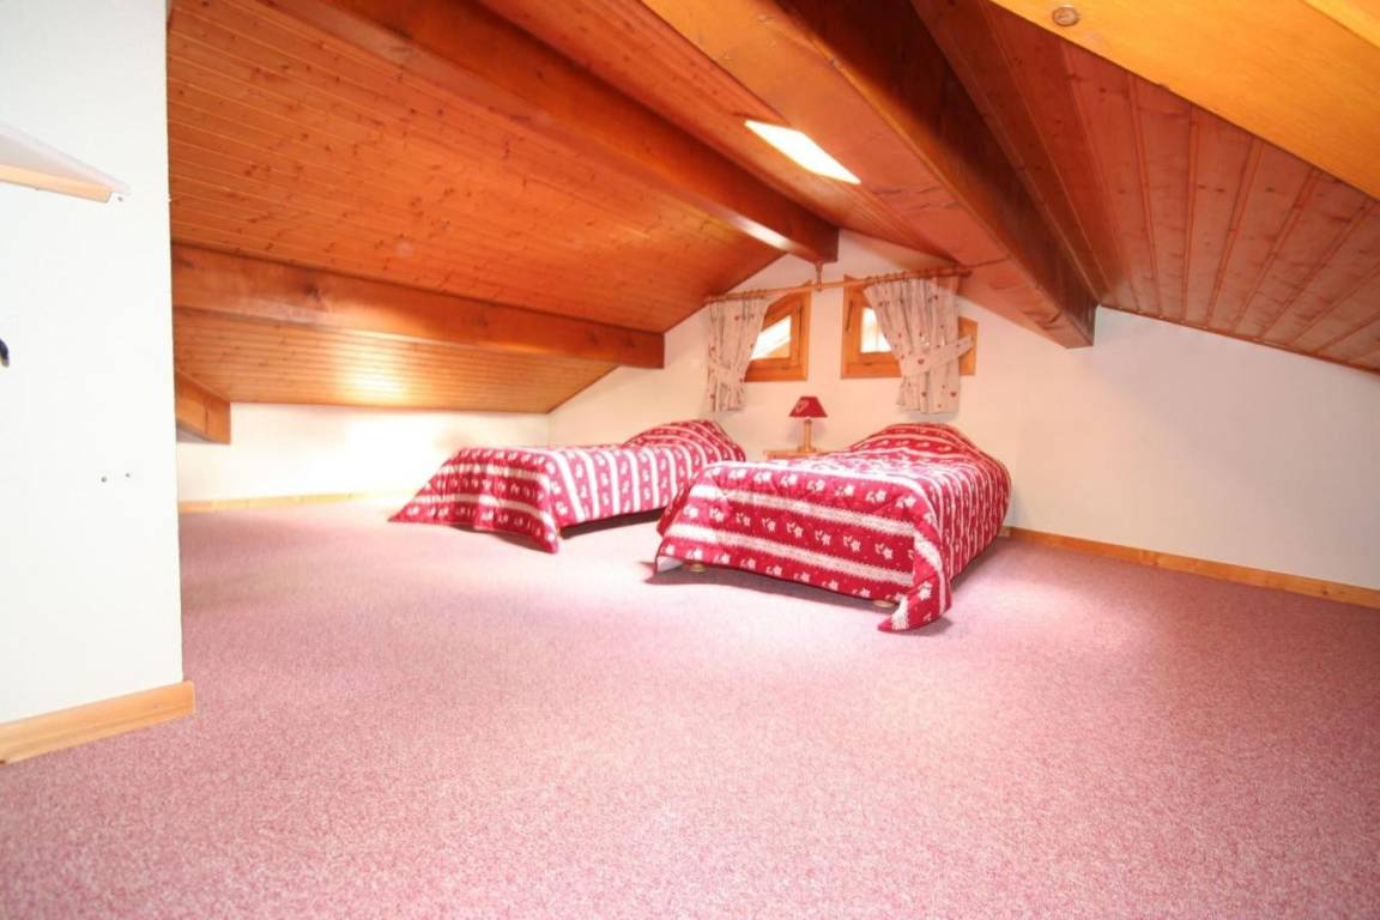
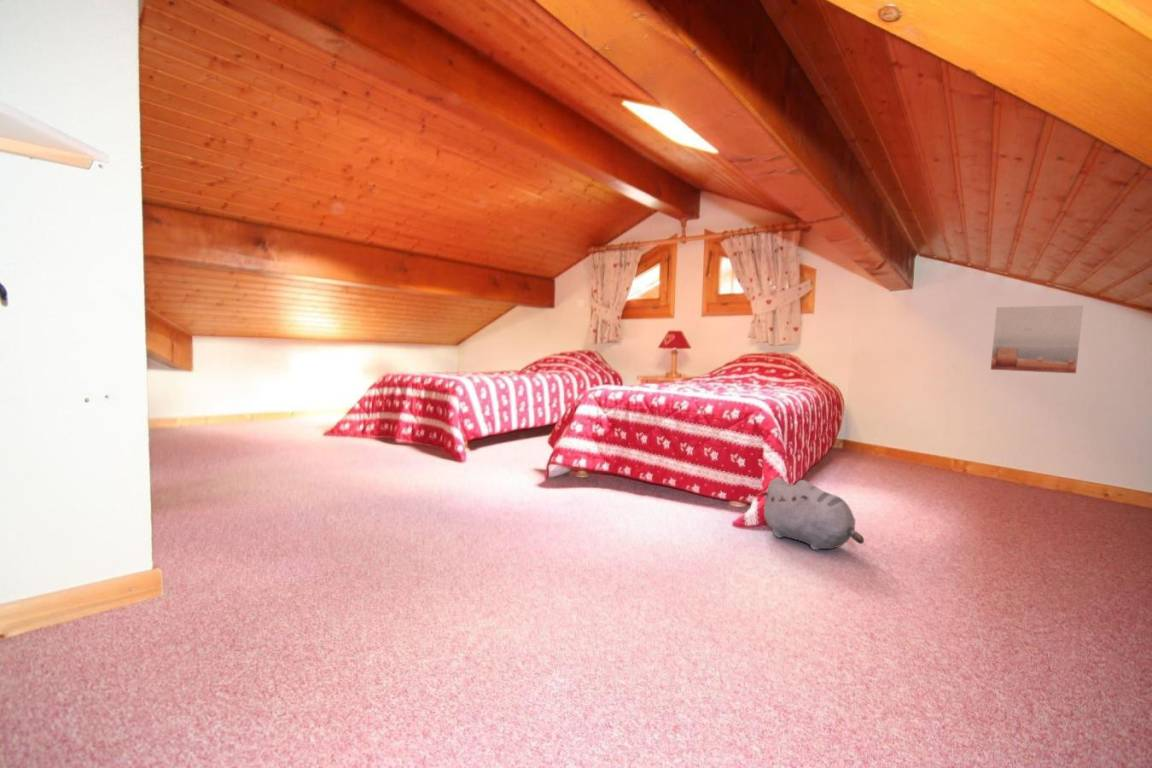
+ wall art (1034, 339)
+ plush toy (815, 513)
